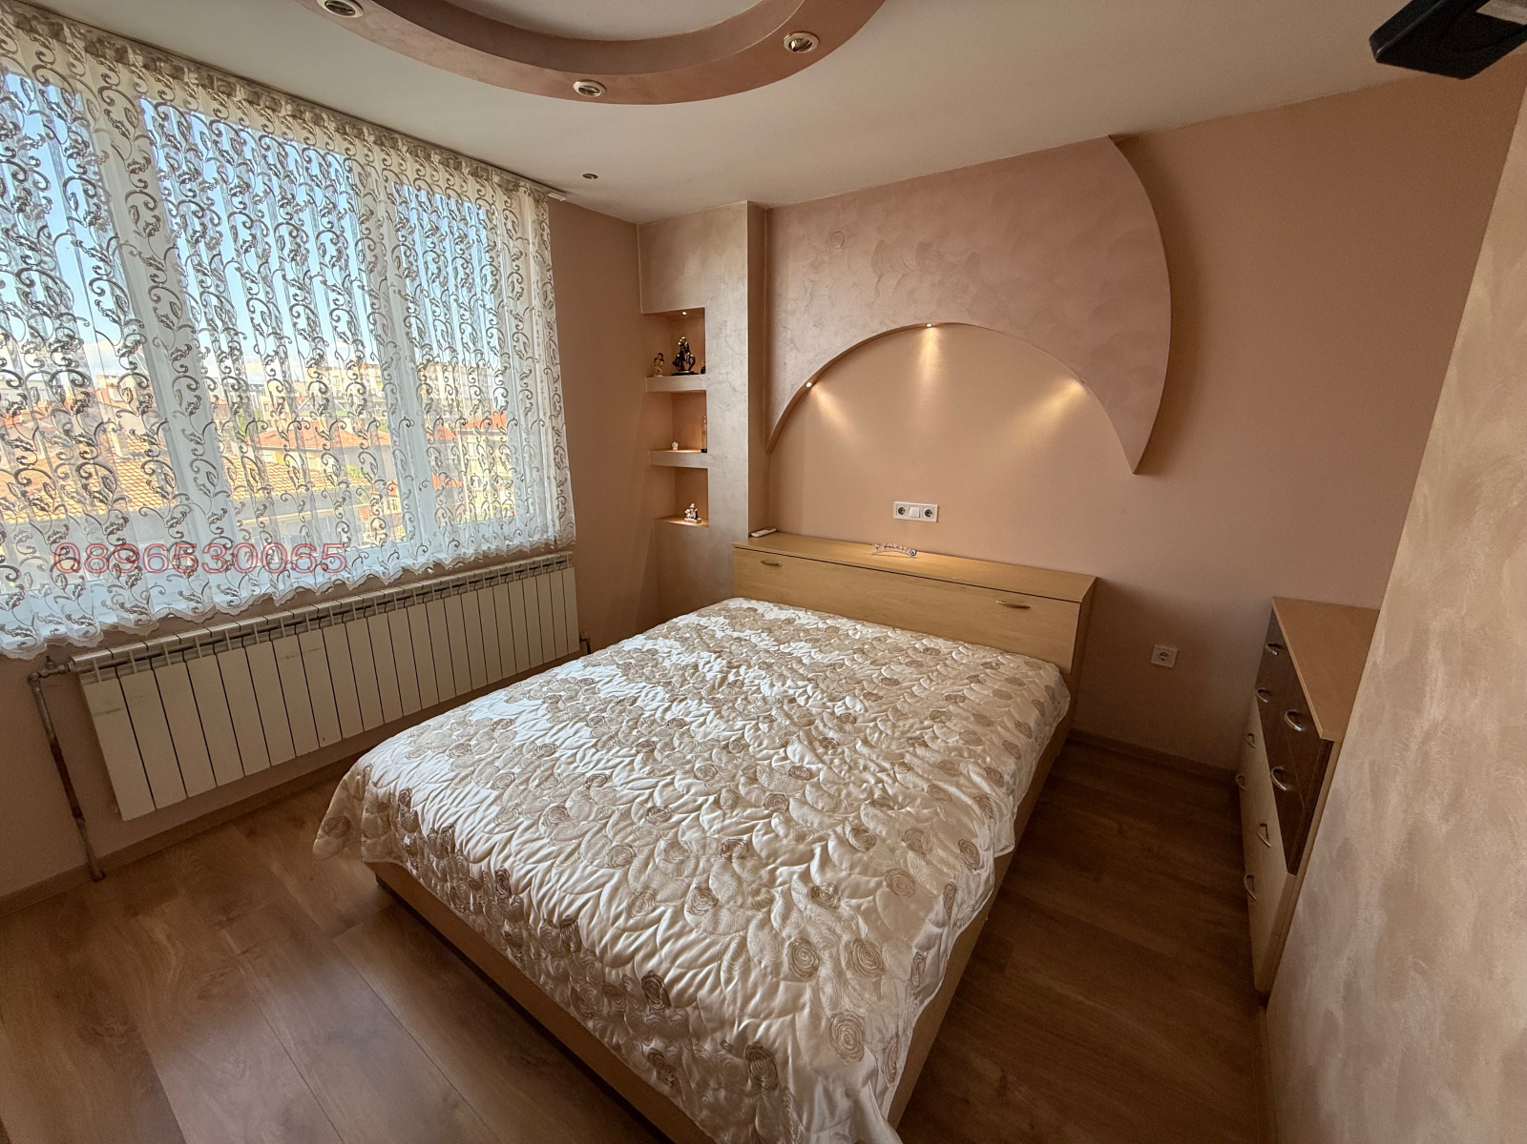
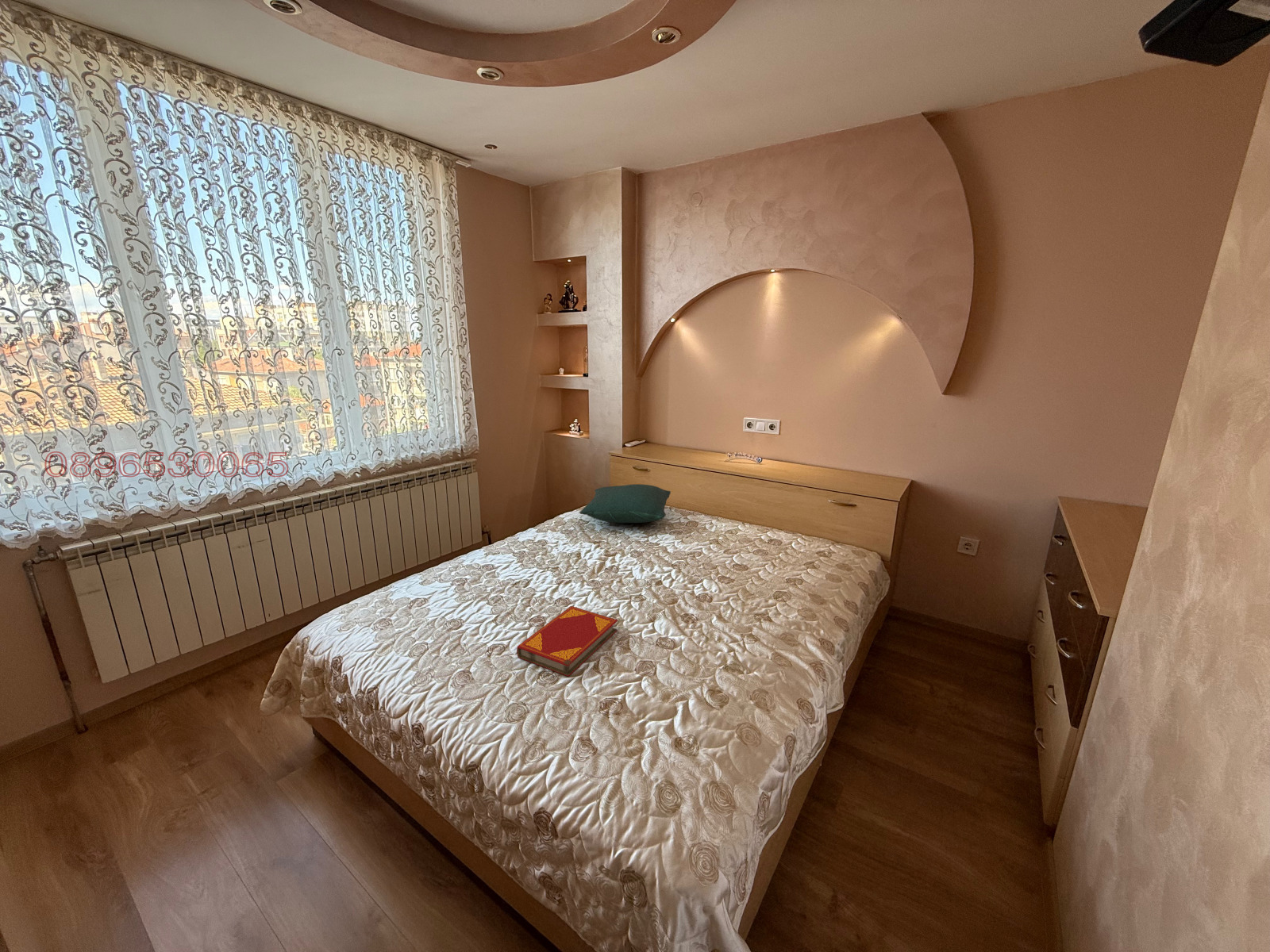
+ pillow (627, 503)
+ hardback book (569, 637)
